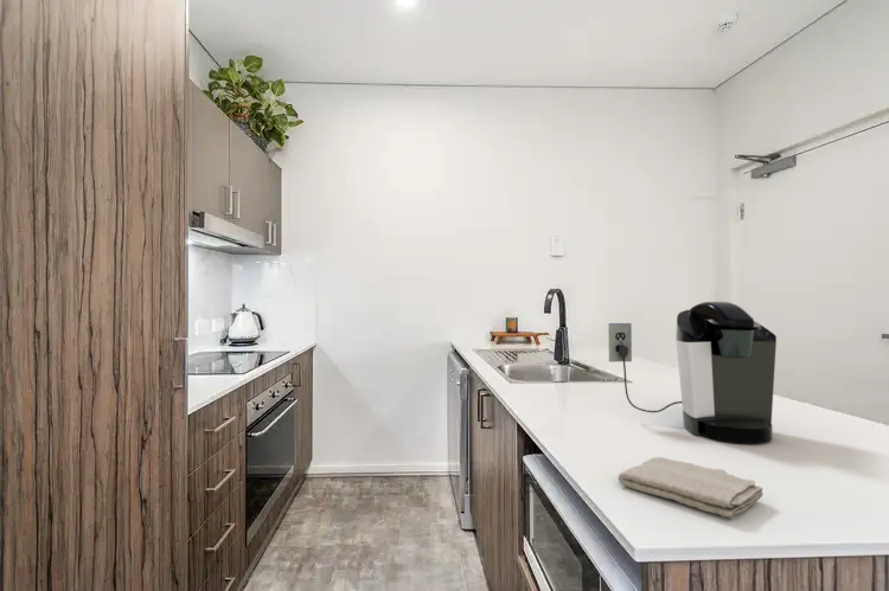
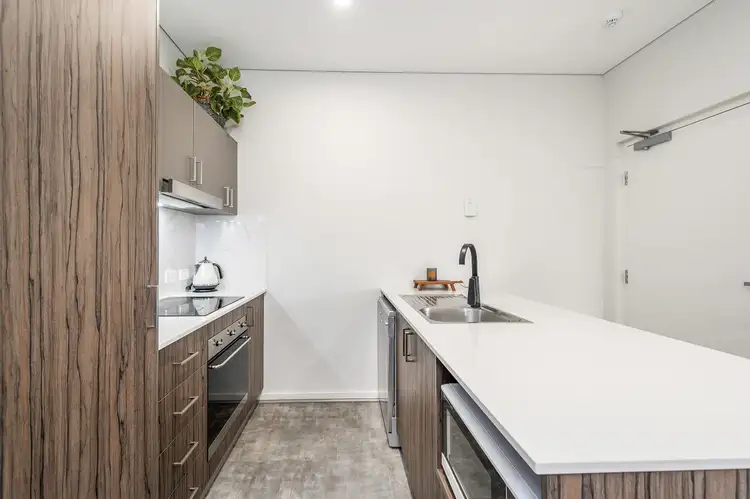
- washcloth (687, 482)
- coffee maker (696, 365)
